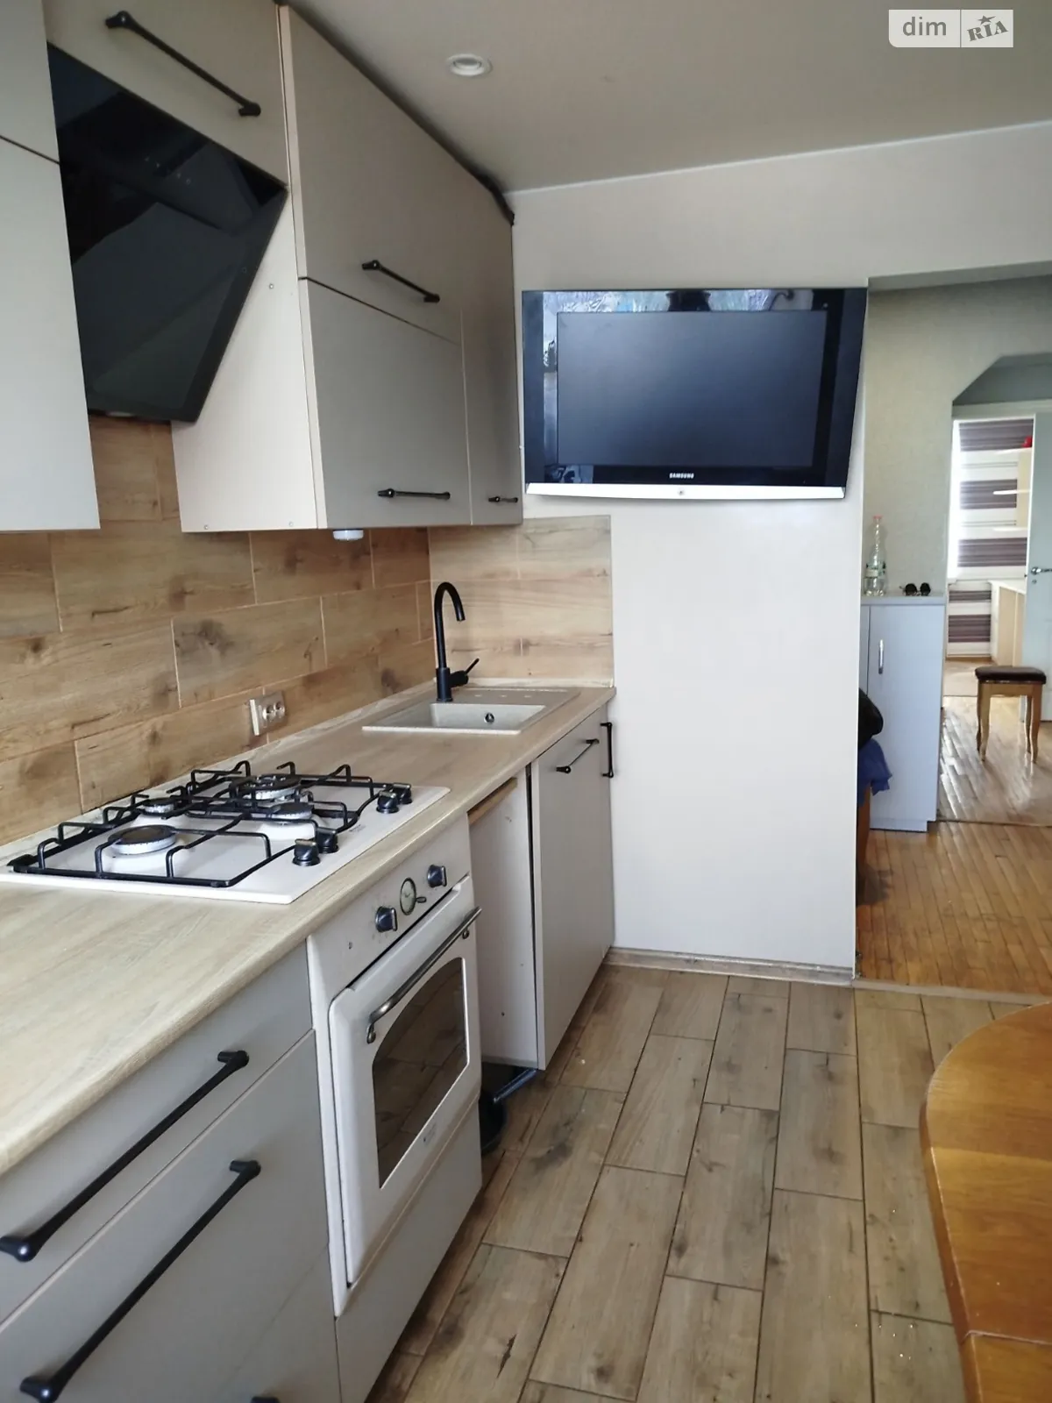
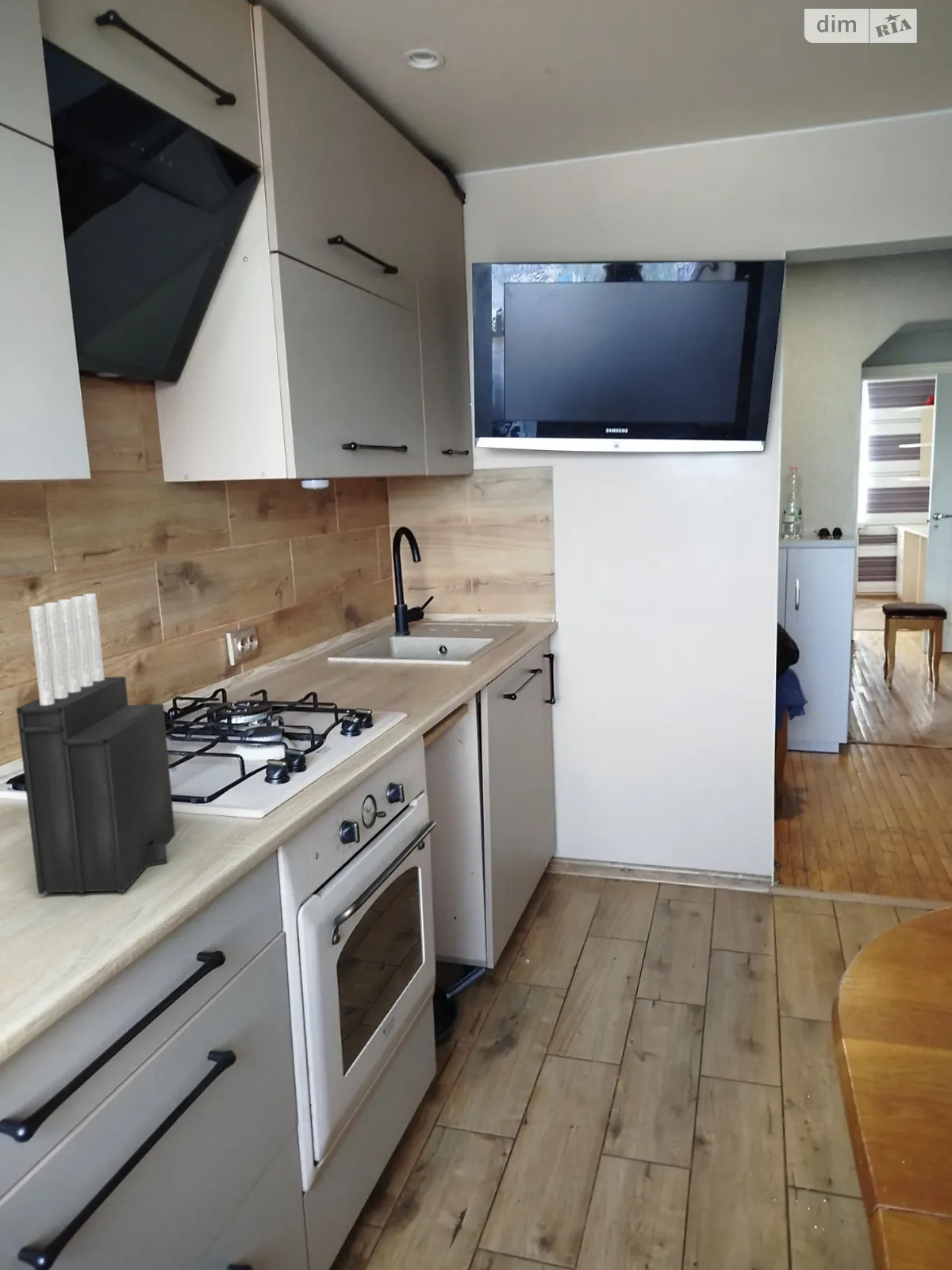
+ knife block (107, 734)
